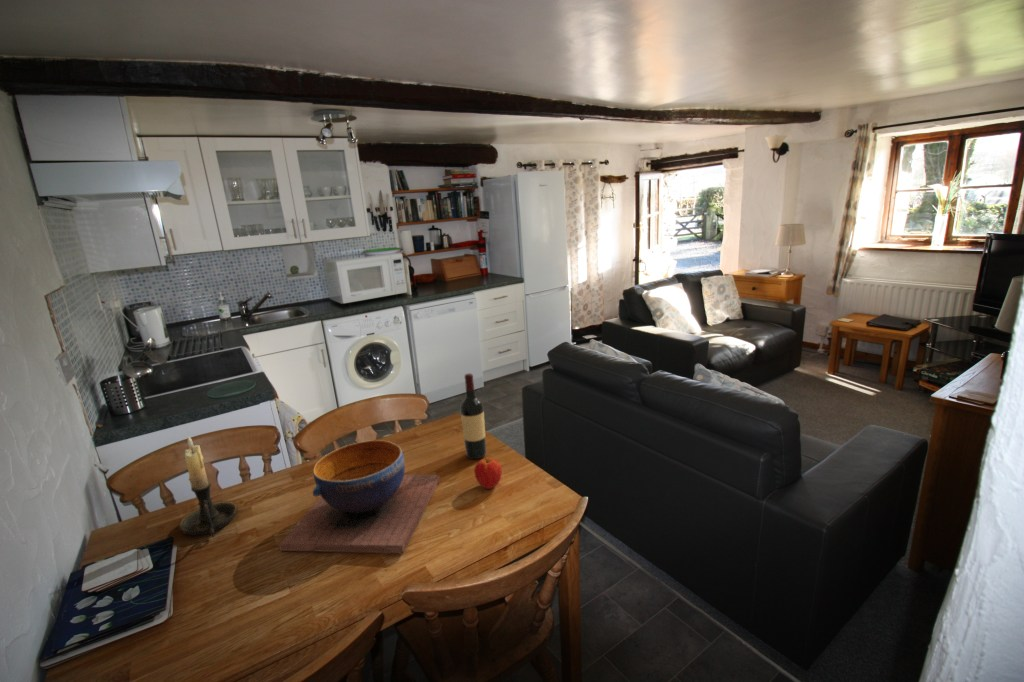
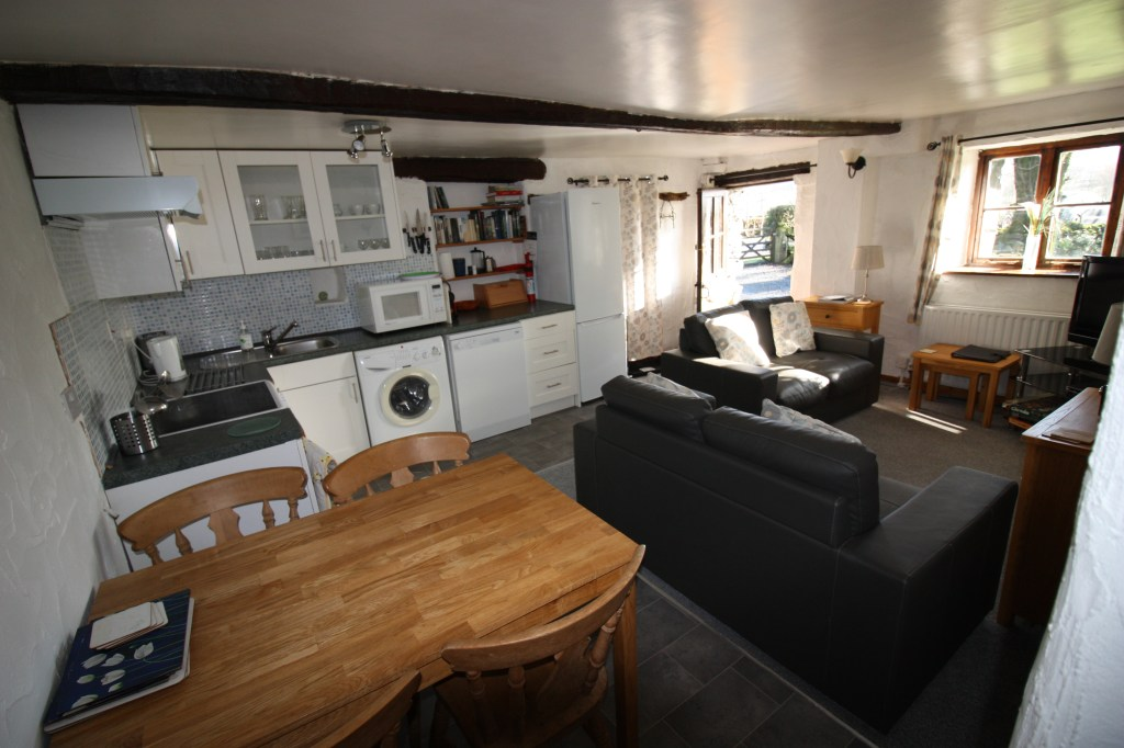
- apple (488, 471)
- decorative bowl (363, 485)
- candle holder (200, 483)
- wine bottle (472, 415)
